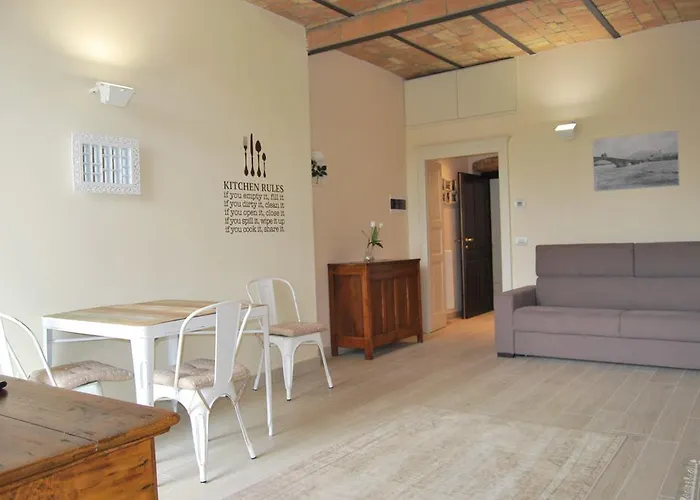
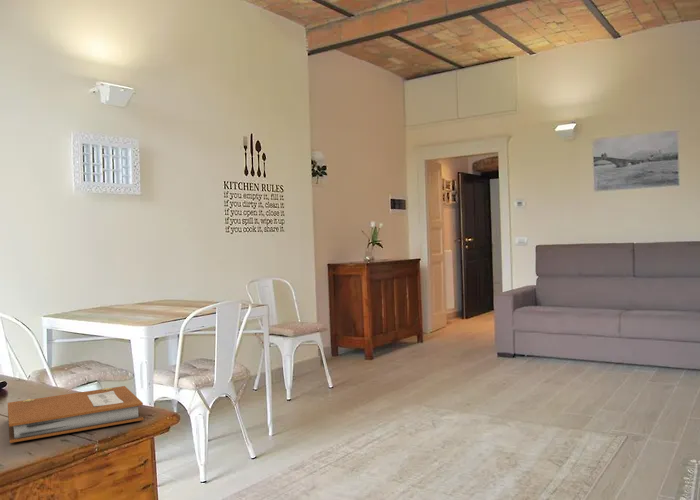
+ notebook (77, 409)
